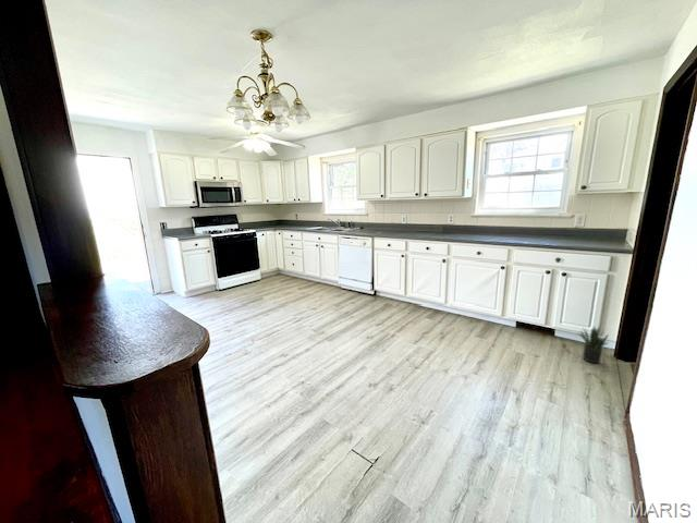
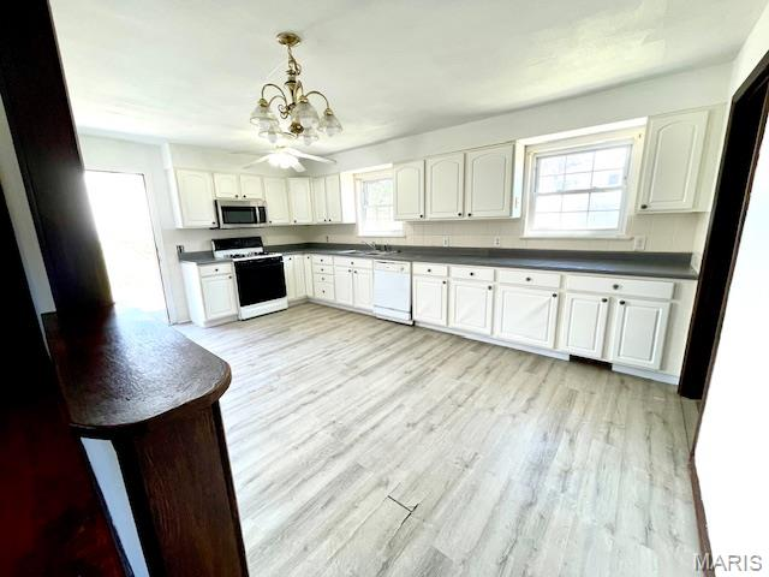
- potted plant (591, 342)
